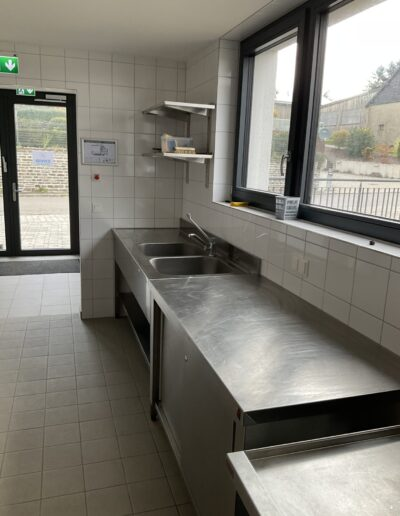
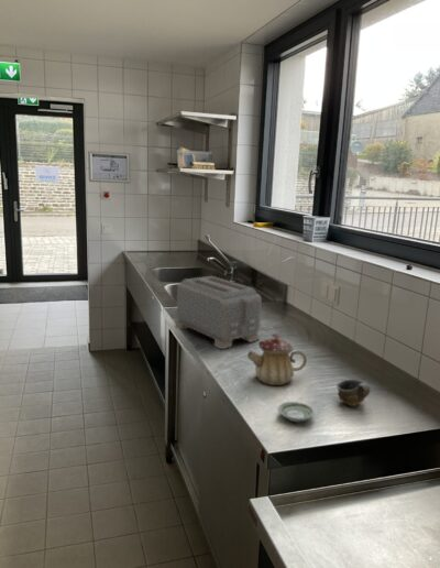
+ cup (351, 391)
+ toaster (219, 309)
+ saucer (295, 413)
+ teapot (277, 356)
